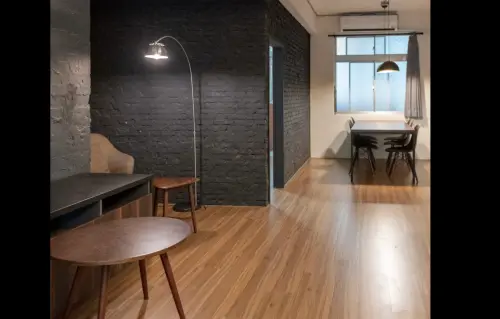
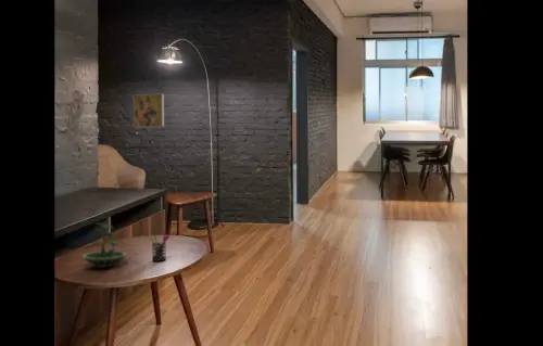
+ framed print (149, 111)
+ pen holder (159, 245)
+ terrarium (102, 230)
